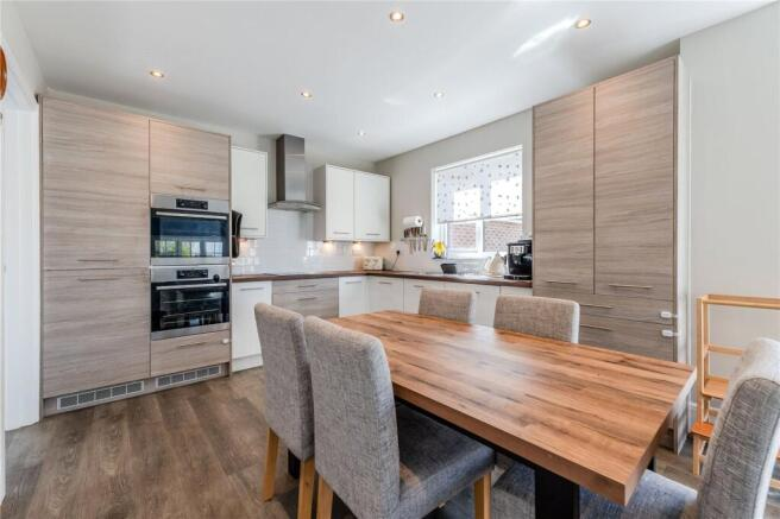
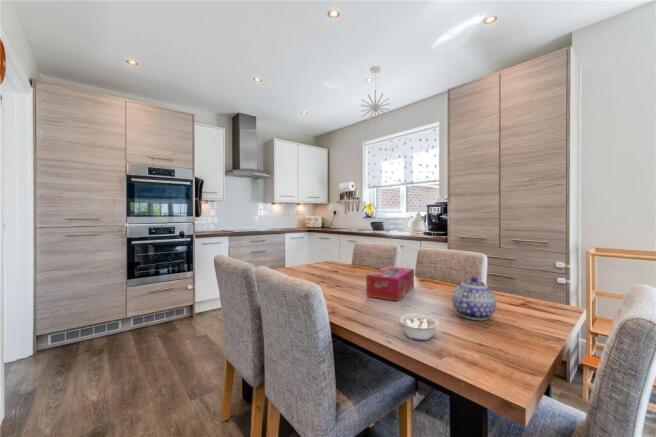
+ teapot (473, 296)
+ tissue box (391, 281)
+ pendant light (375, 95)
+ legume (418, 326)
